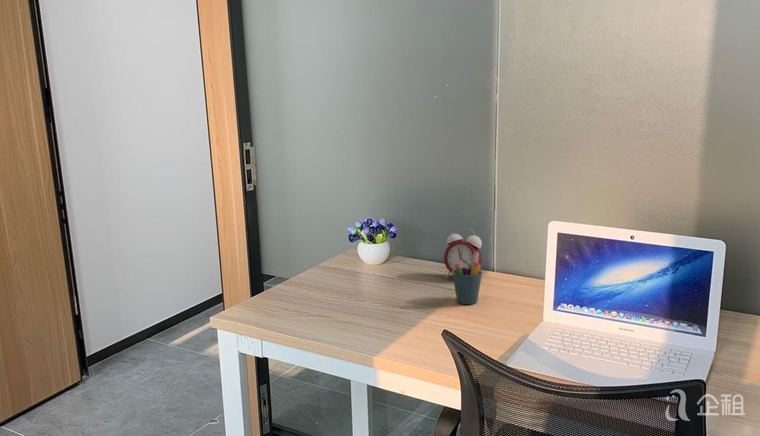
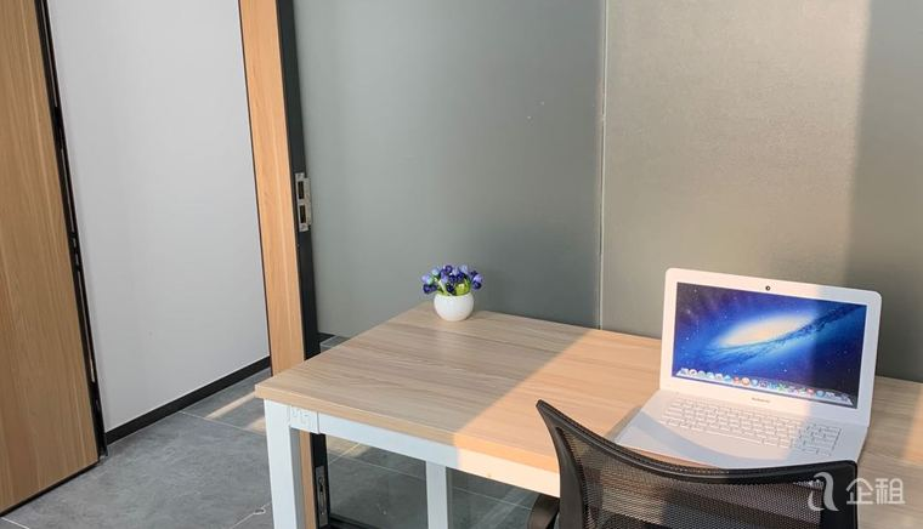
- alarm clock (462, 253)
- pen holder (467, 278)
